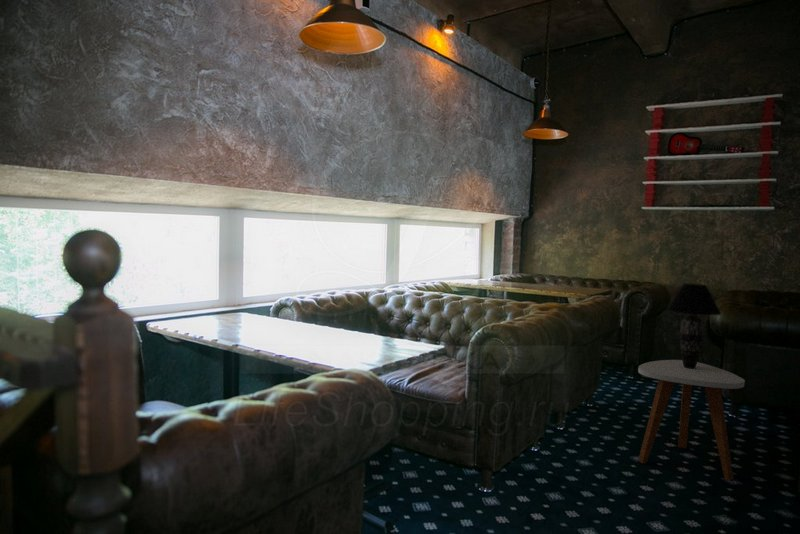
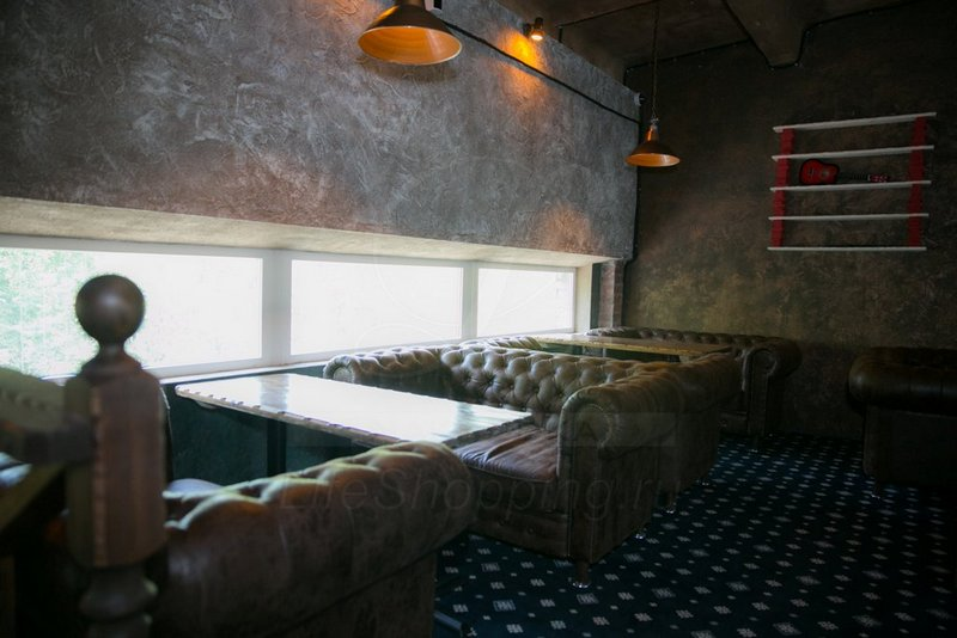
- side table (681, 415)
- table lamp (692, 325)
